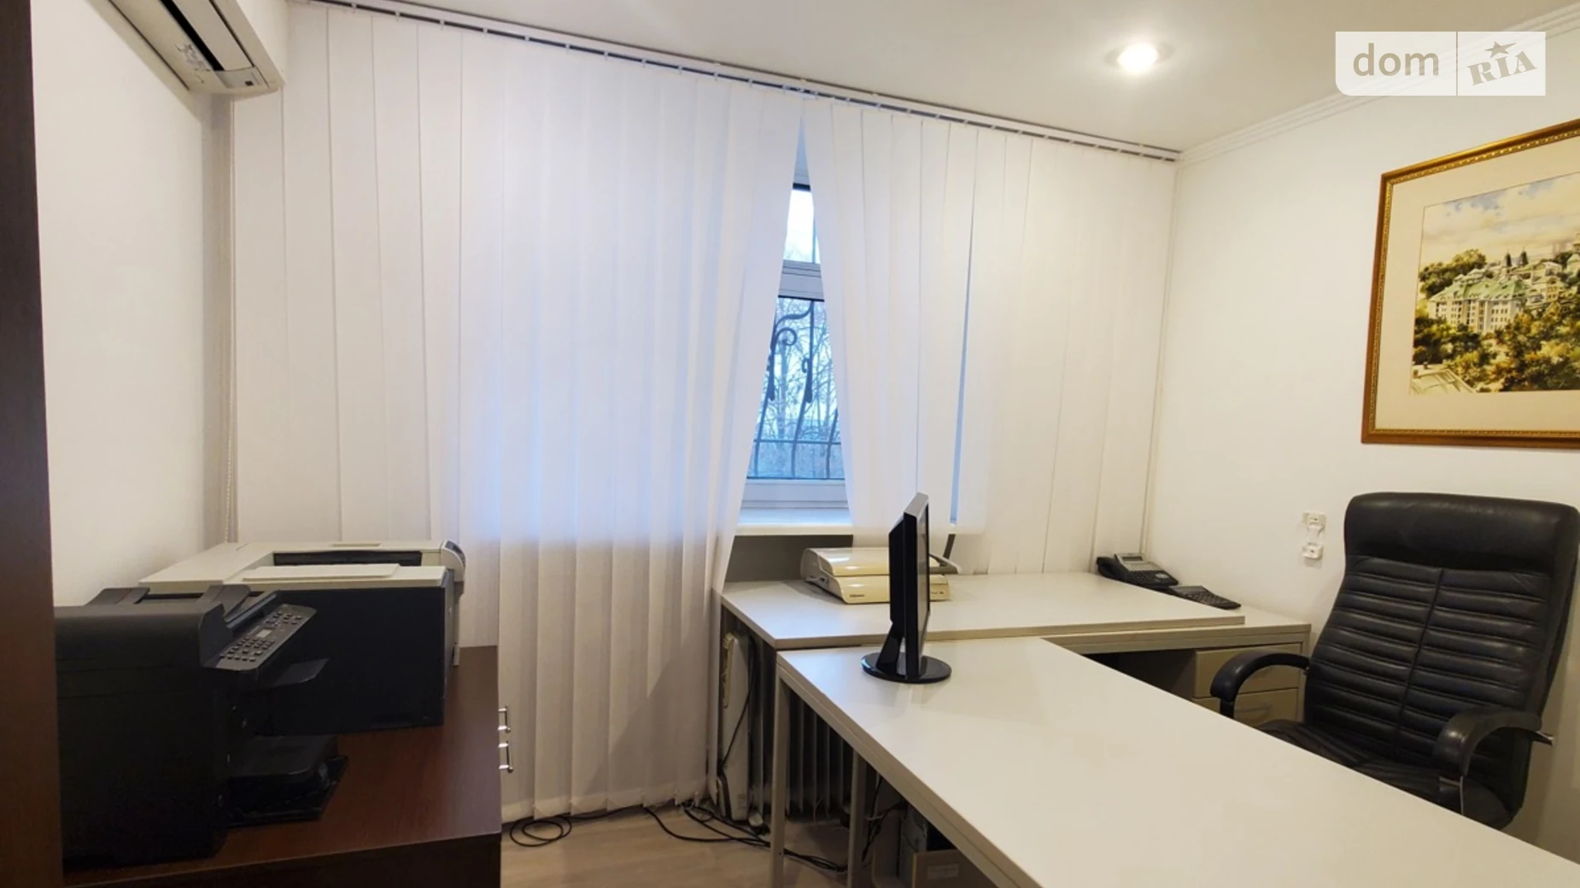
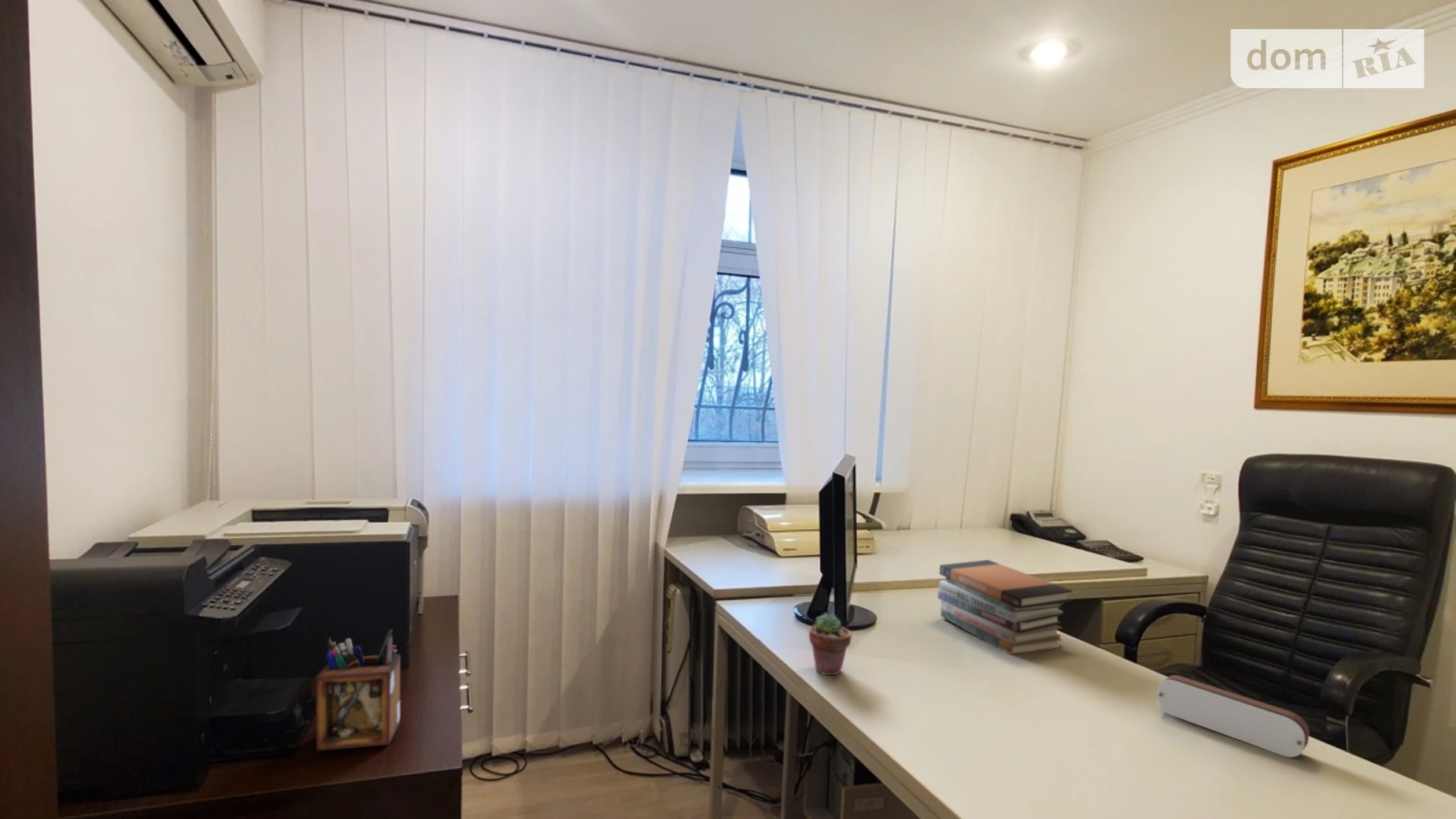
+ pencil case (1228, 713)
+ potted succulent (830, 641)
+ book stack (999, 603)
+ desk organizer (360, 687)
